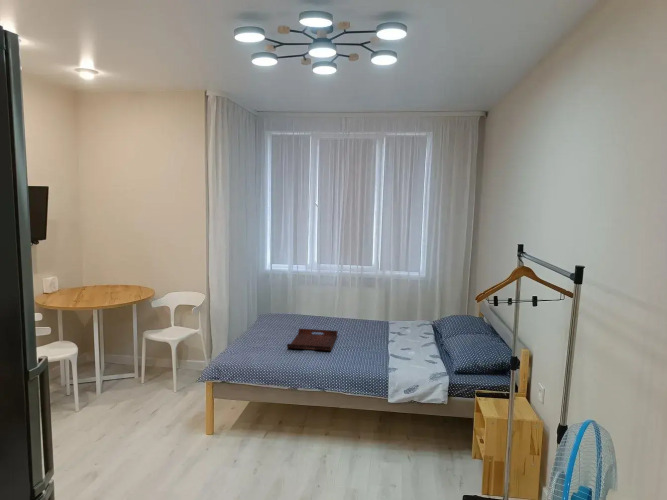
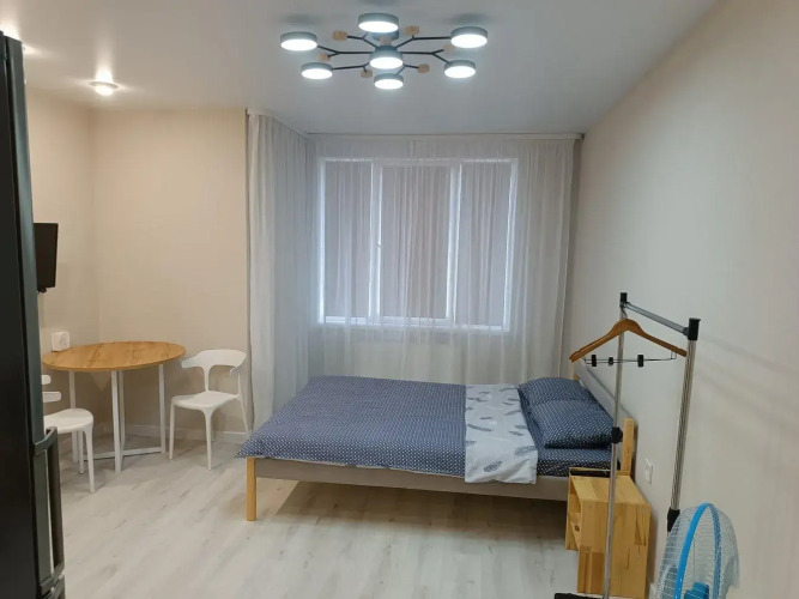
- serving tray (313, 339)
